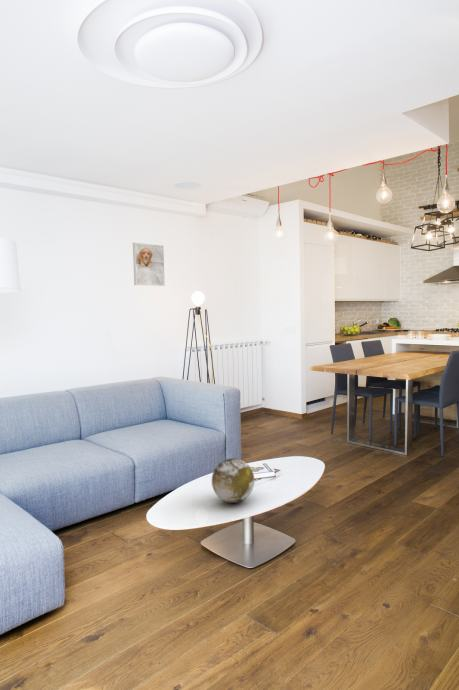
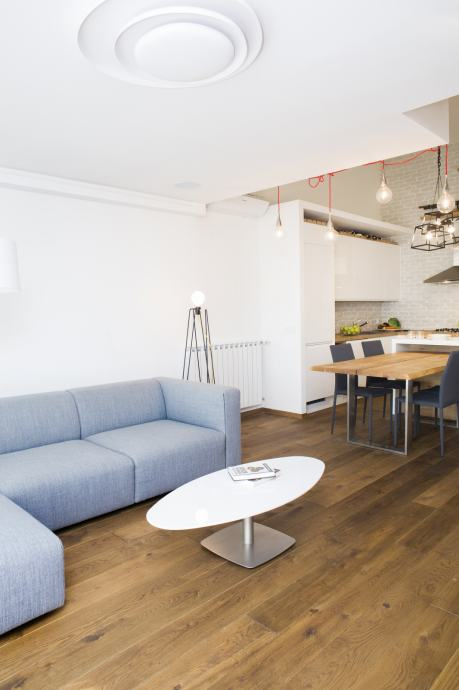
- decorative orb (233, 480)
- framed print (149, 264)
